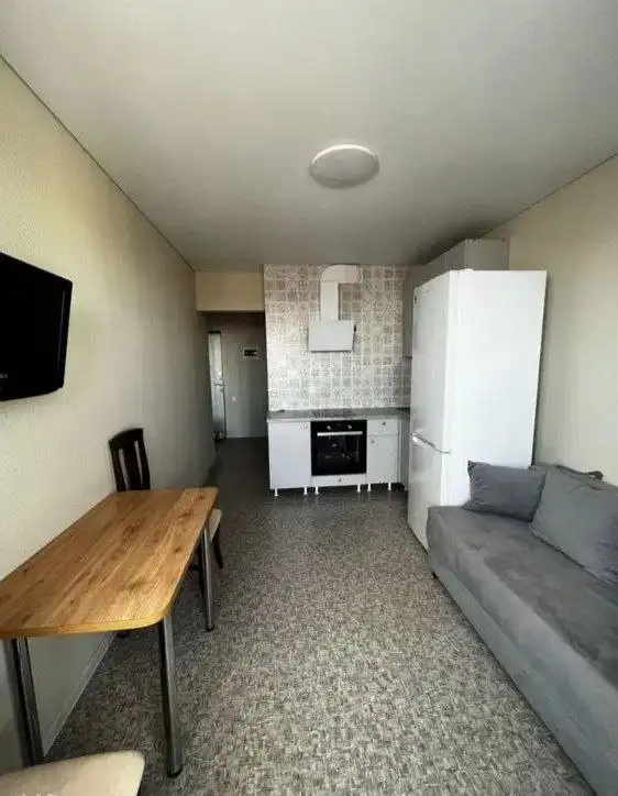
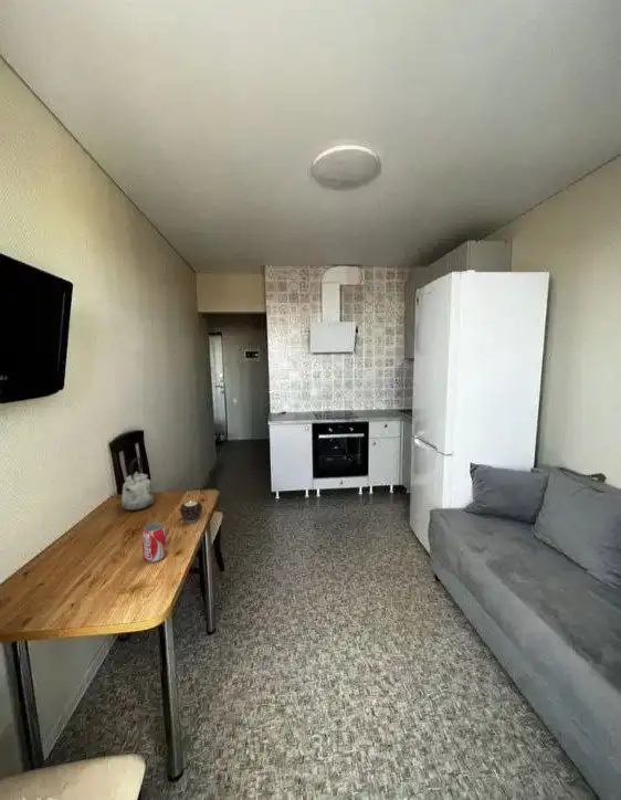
+ kettle (135, 484)
+ beverage can (154, 541)
+ candle (191, 509)
